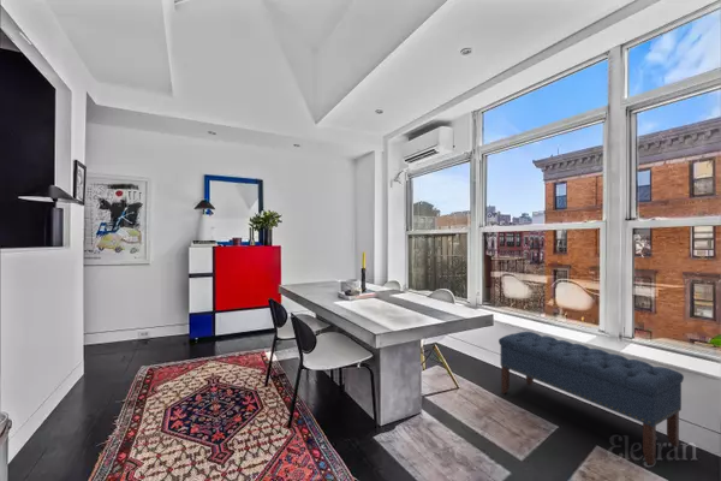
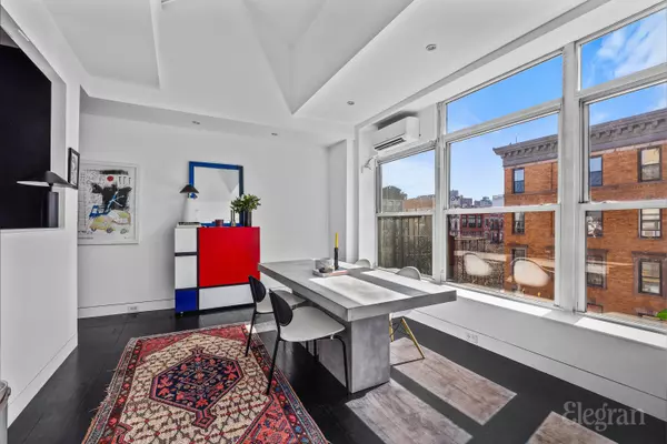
- bench (577, 381)
